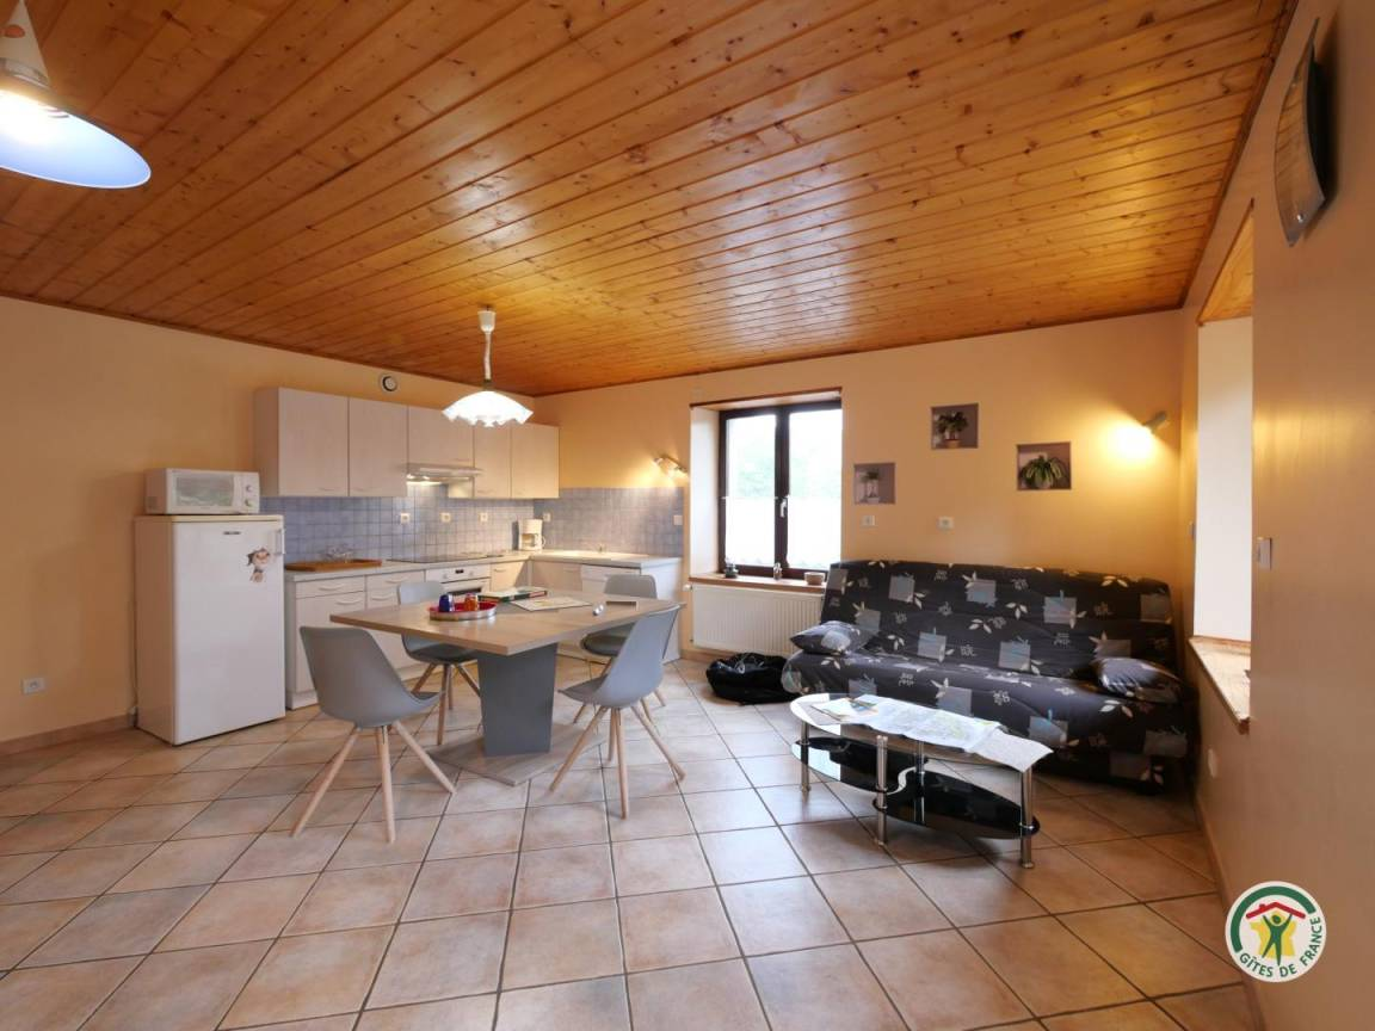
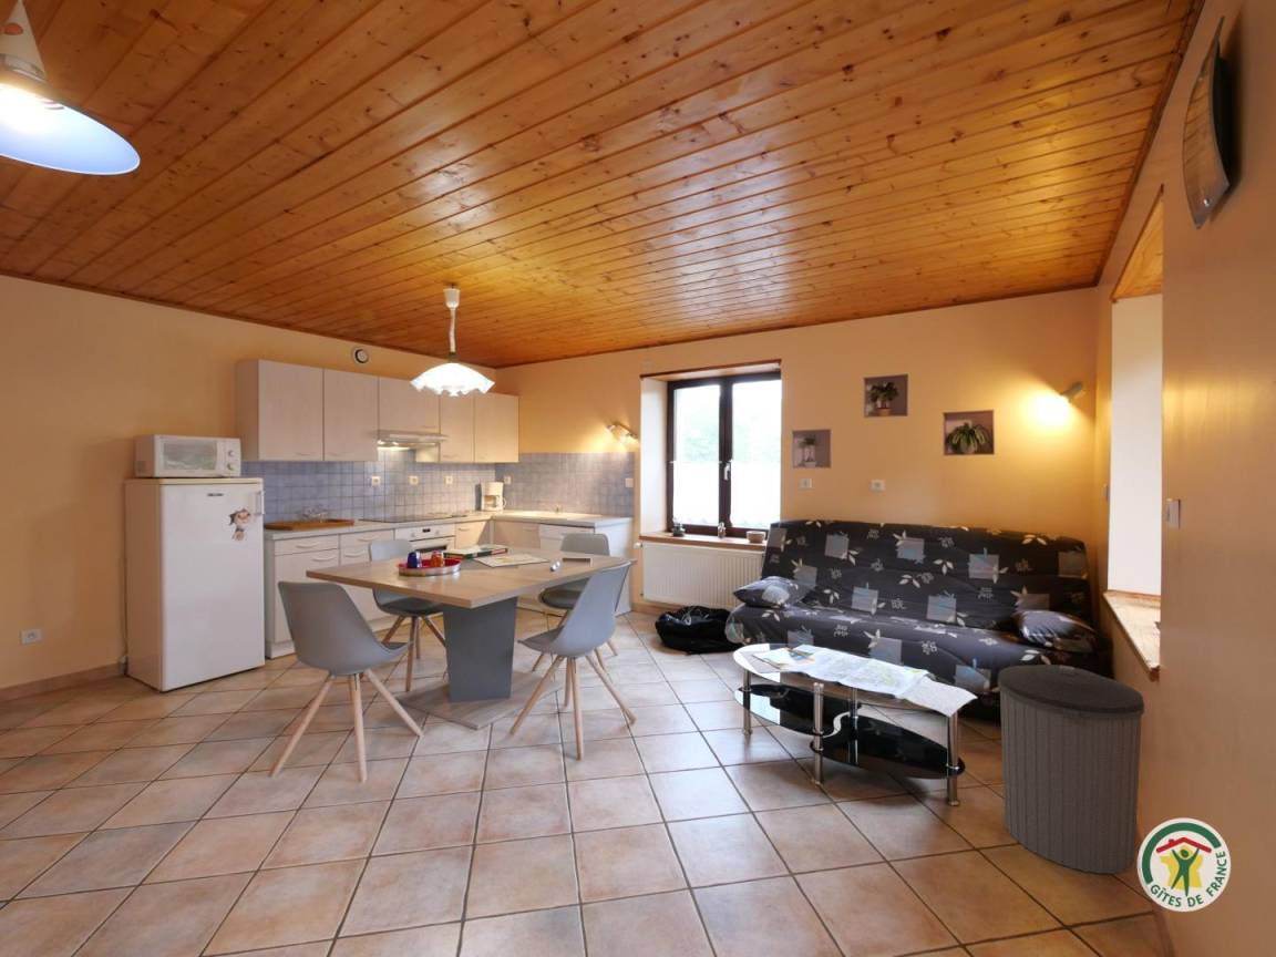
+ trash can (1066, 752)
